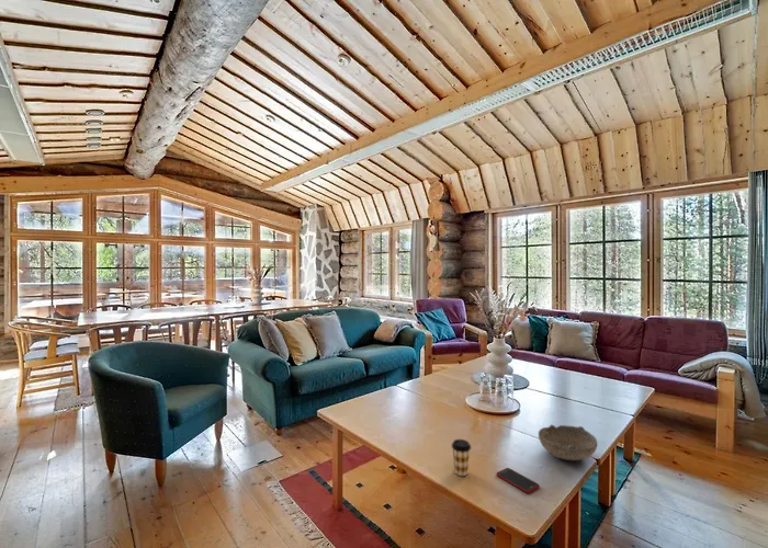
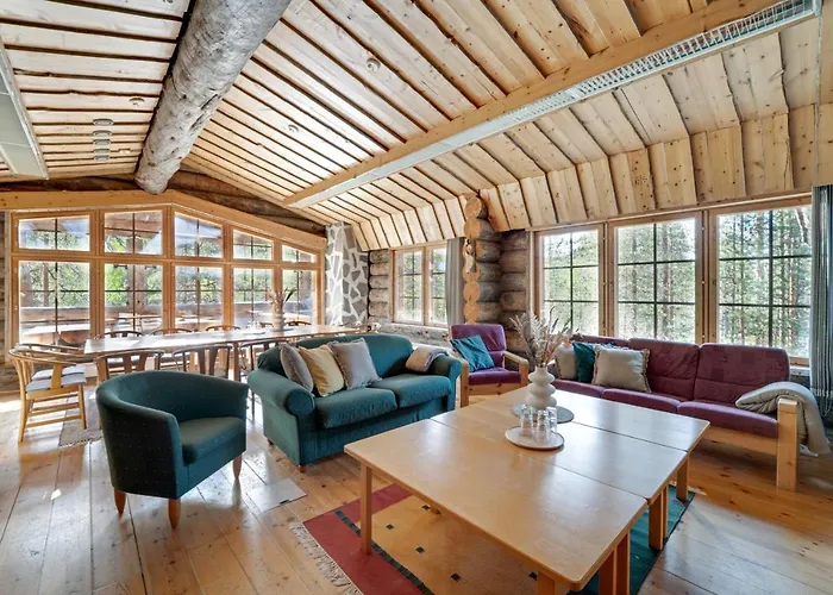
- coffee cup (461, 457)
- cell phone (517, 480)
- bowl (566, 444)
